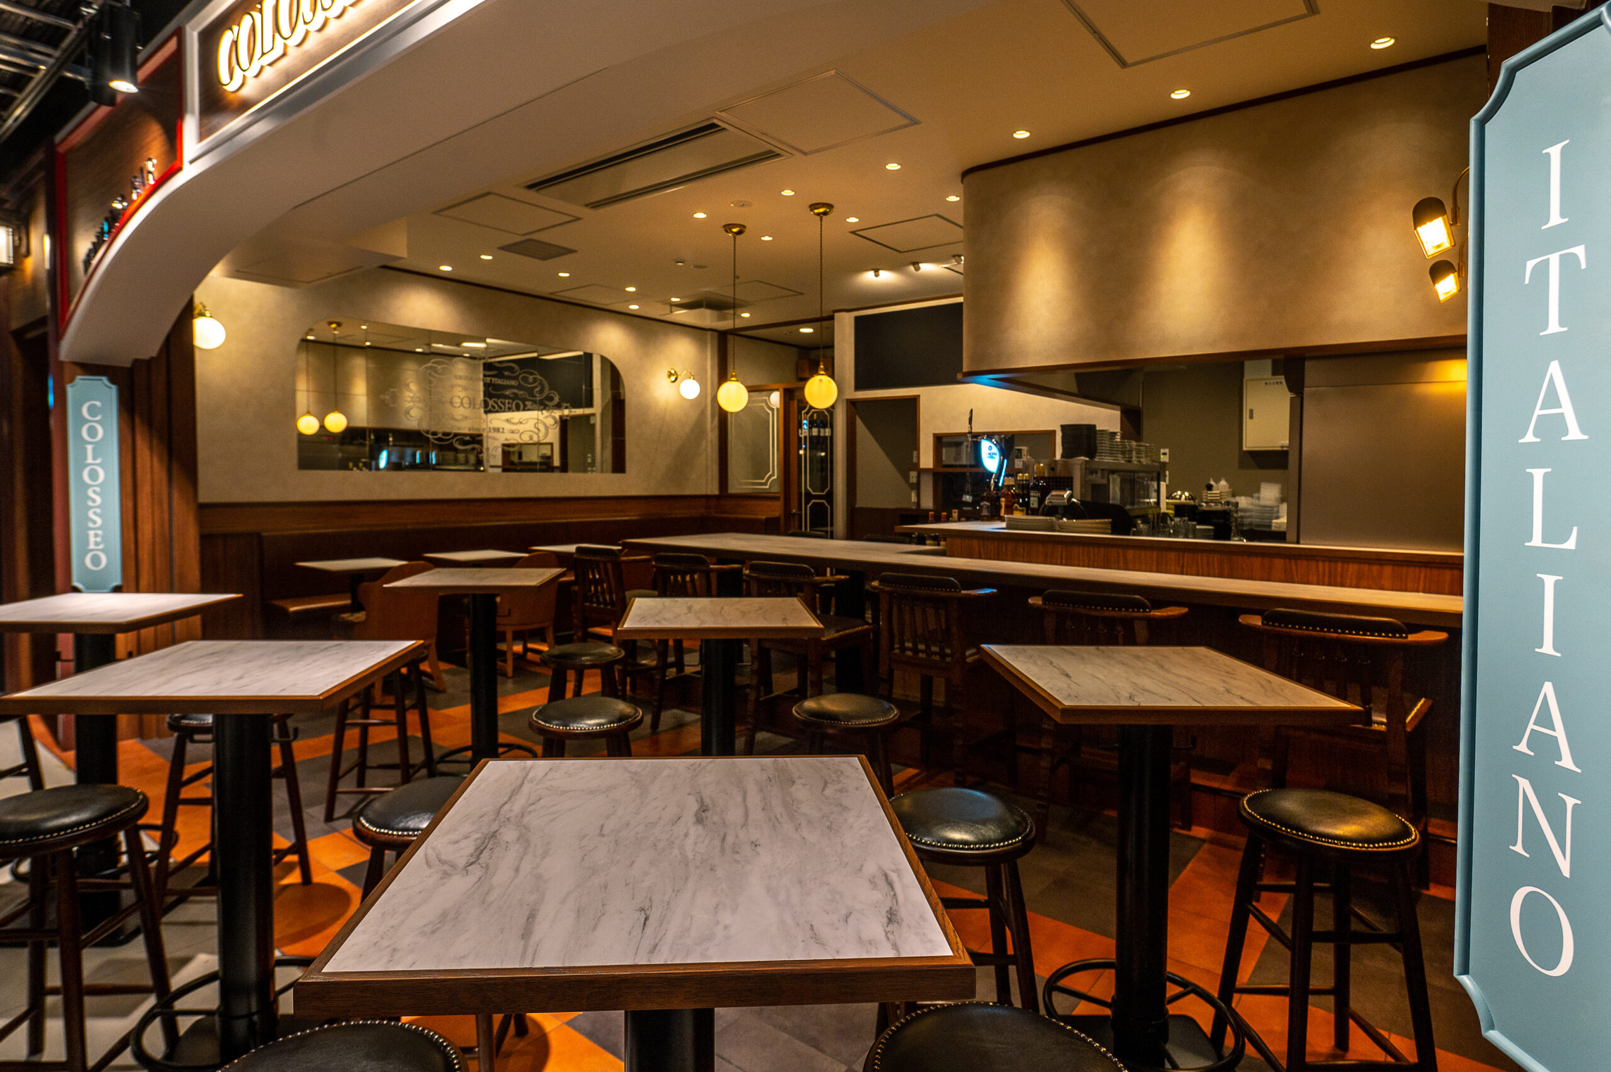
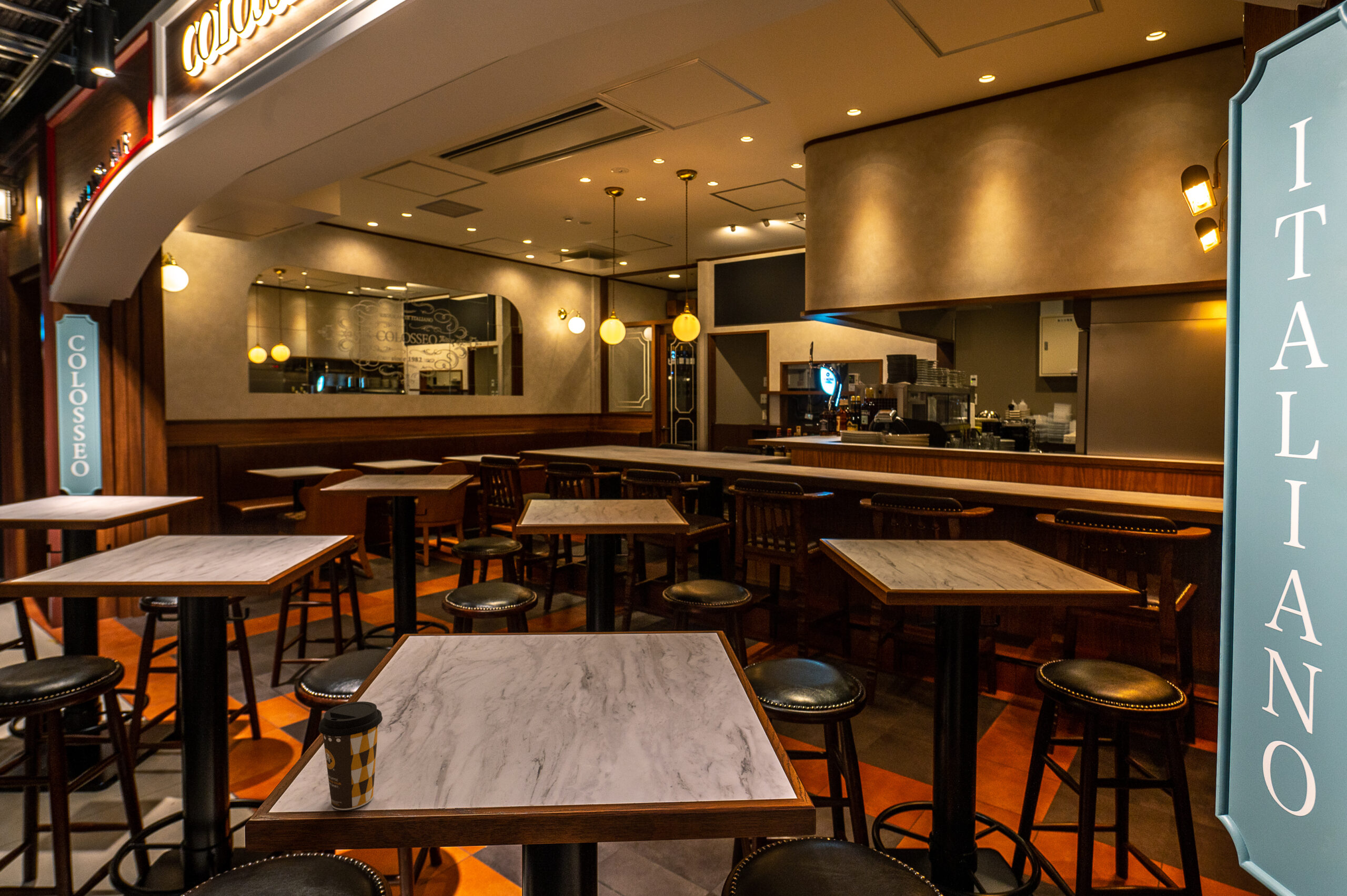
+ coffee cup (351, 755)
